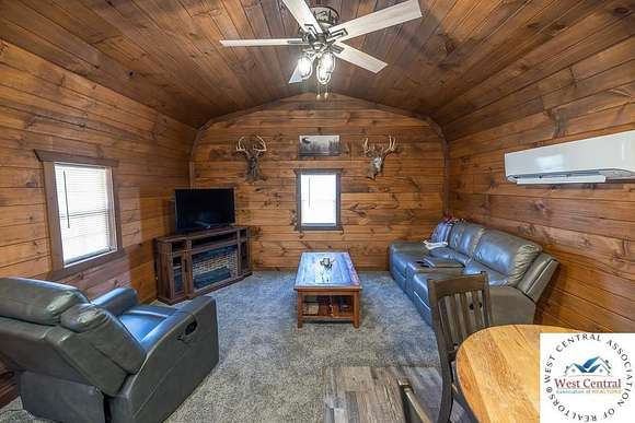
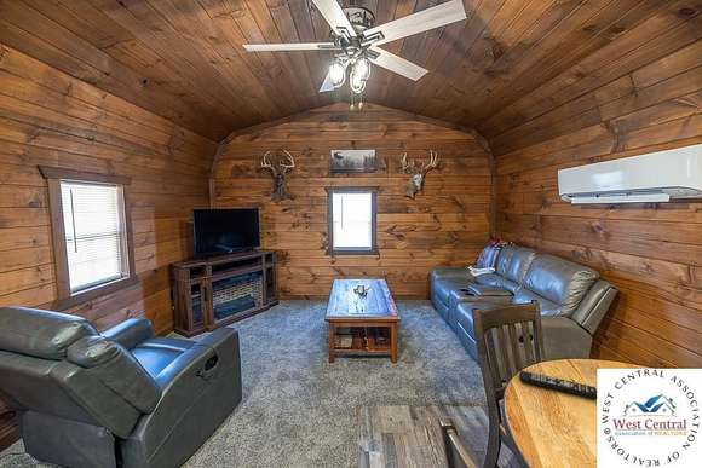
+ remote control (556, 383)
